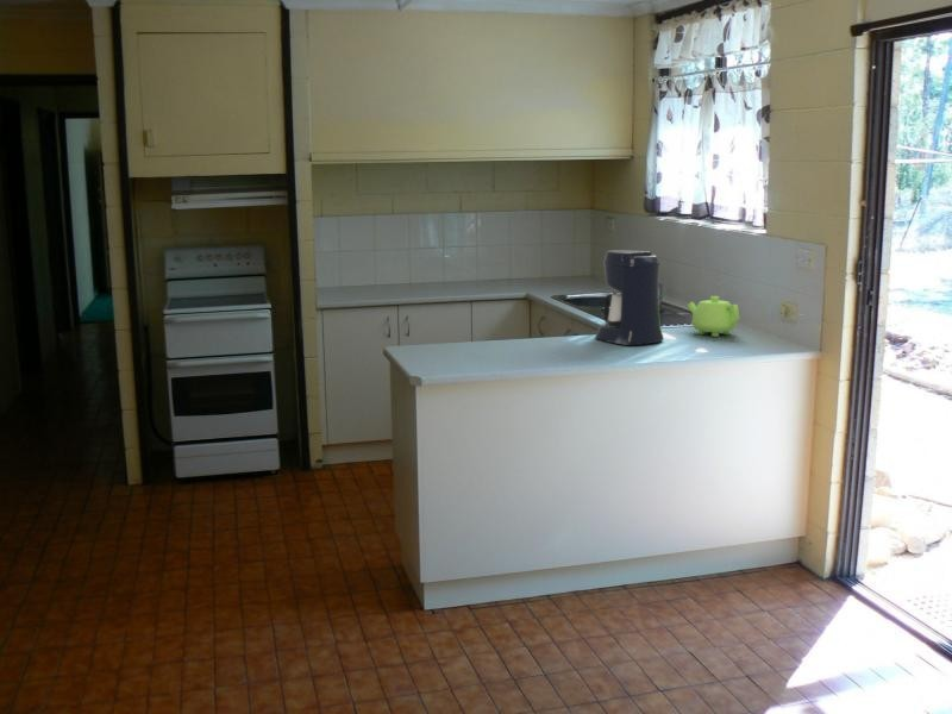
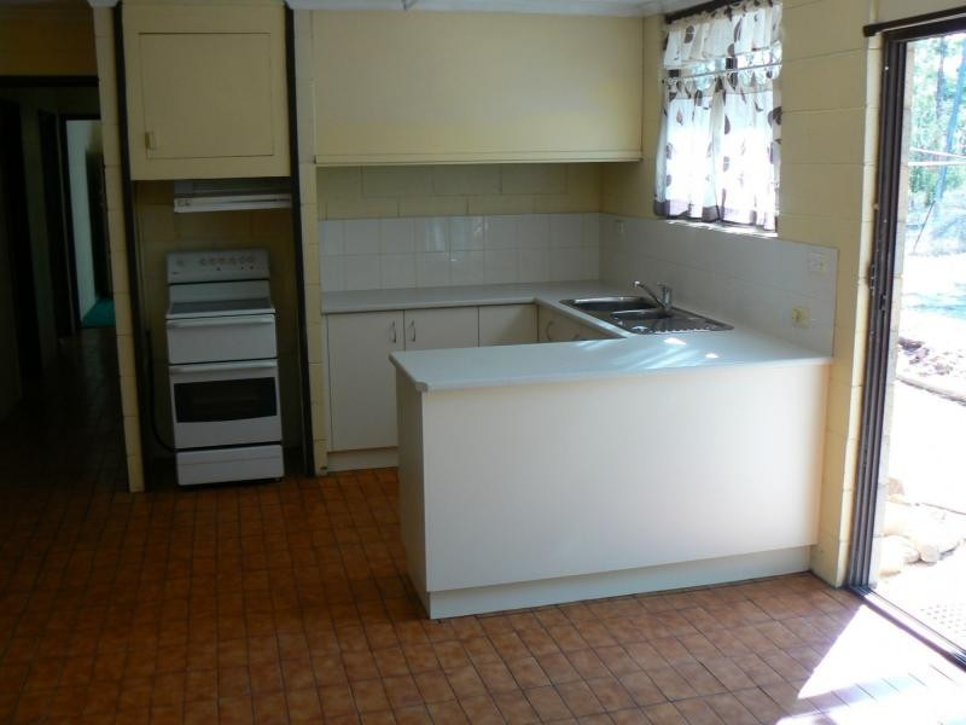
- coffee maker (628, 295)
- teapot (712, 314)
